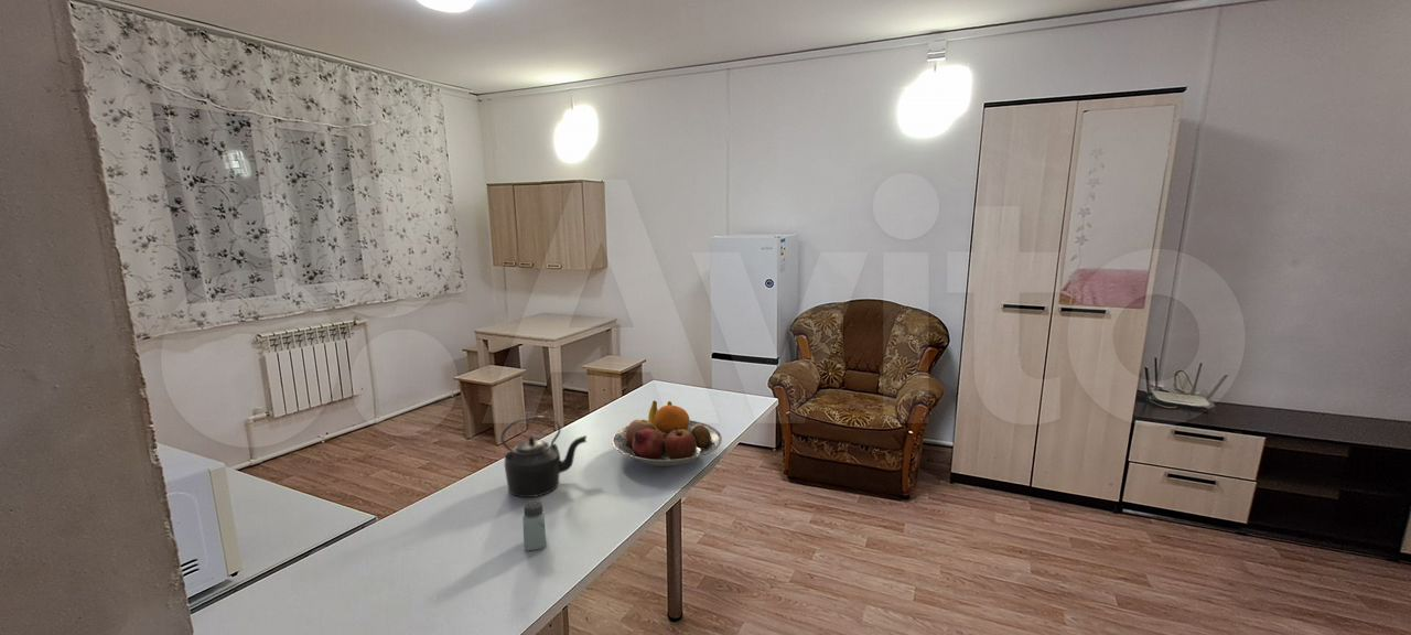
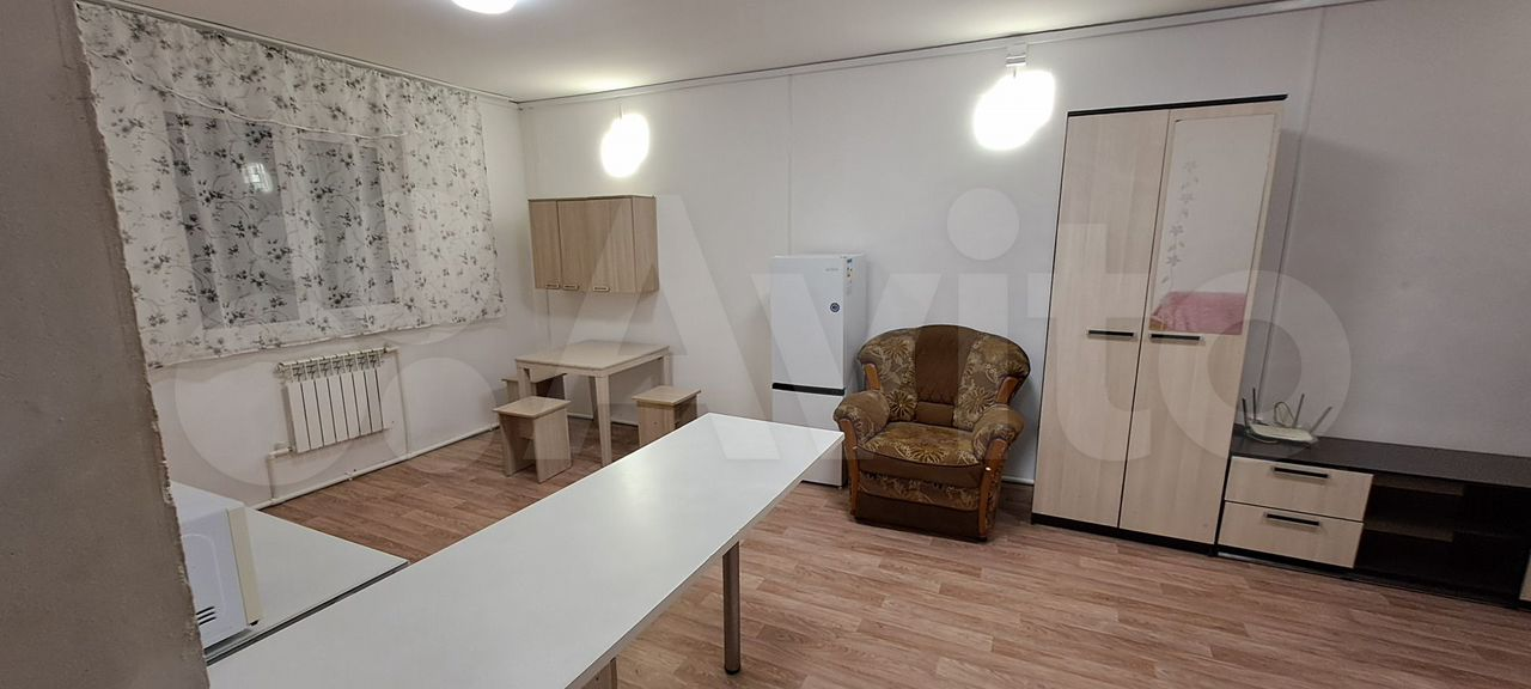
- kettle (546, 449)
- fruit bowl (667, 433)
- saltshaker (534, 524)
